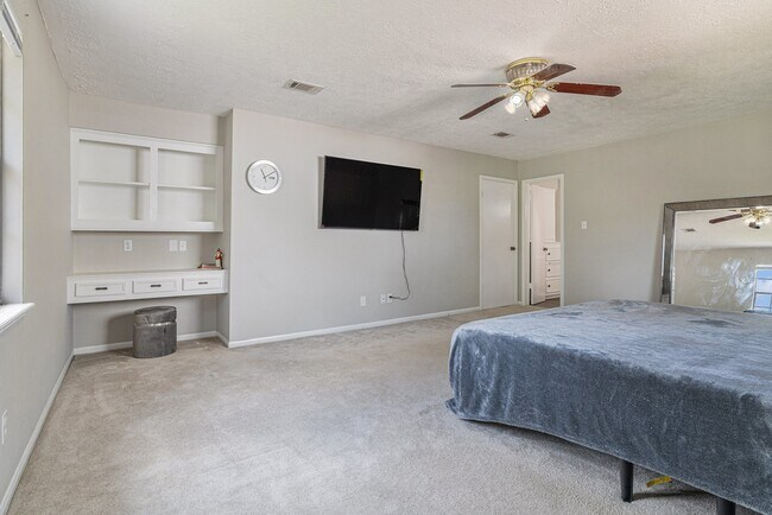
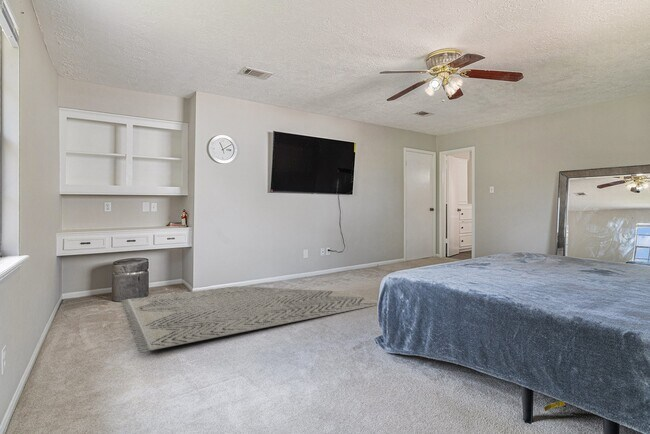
+ rug (254, 301)
